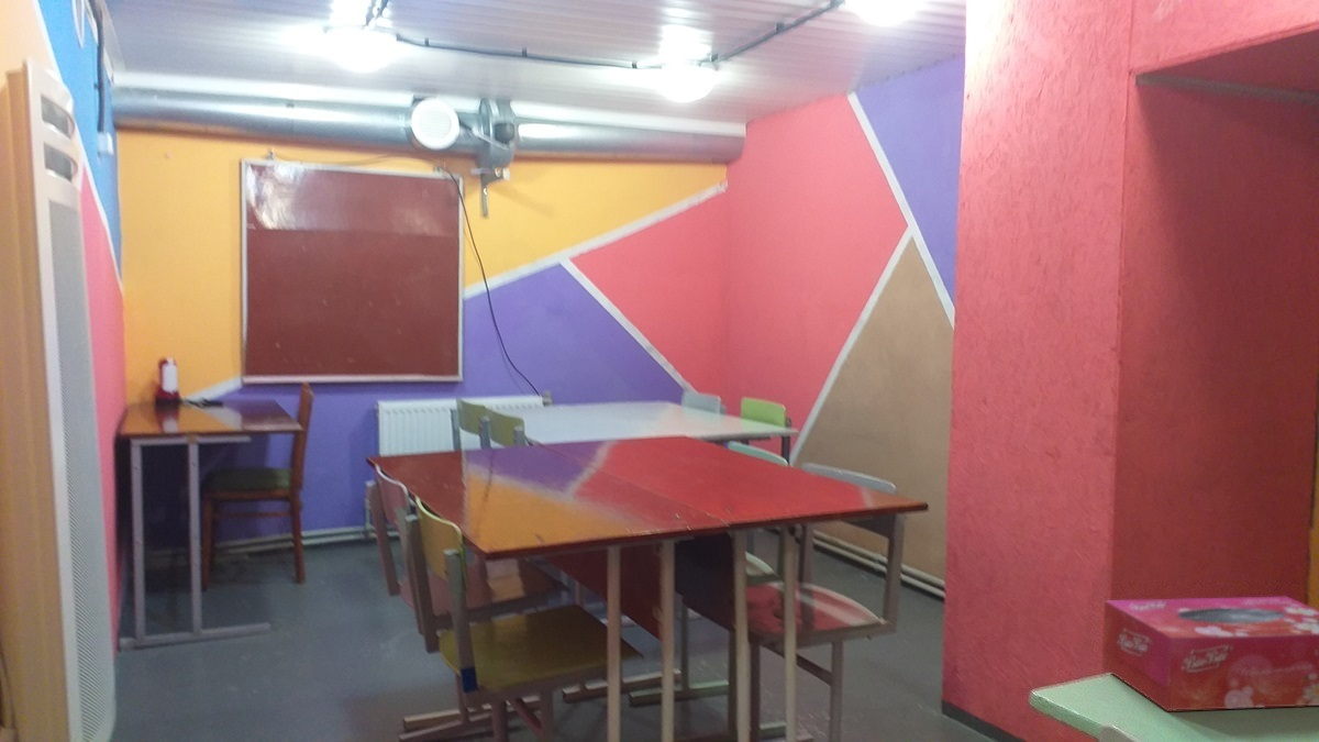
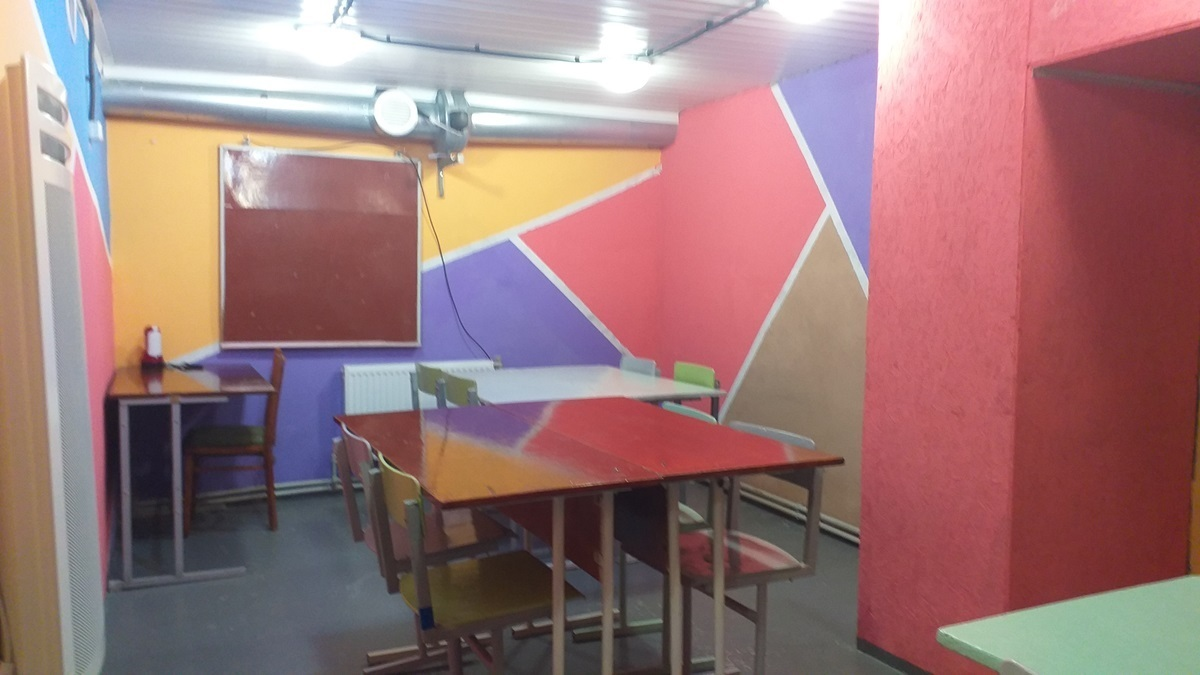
- tissue box (1230, 650)
